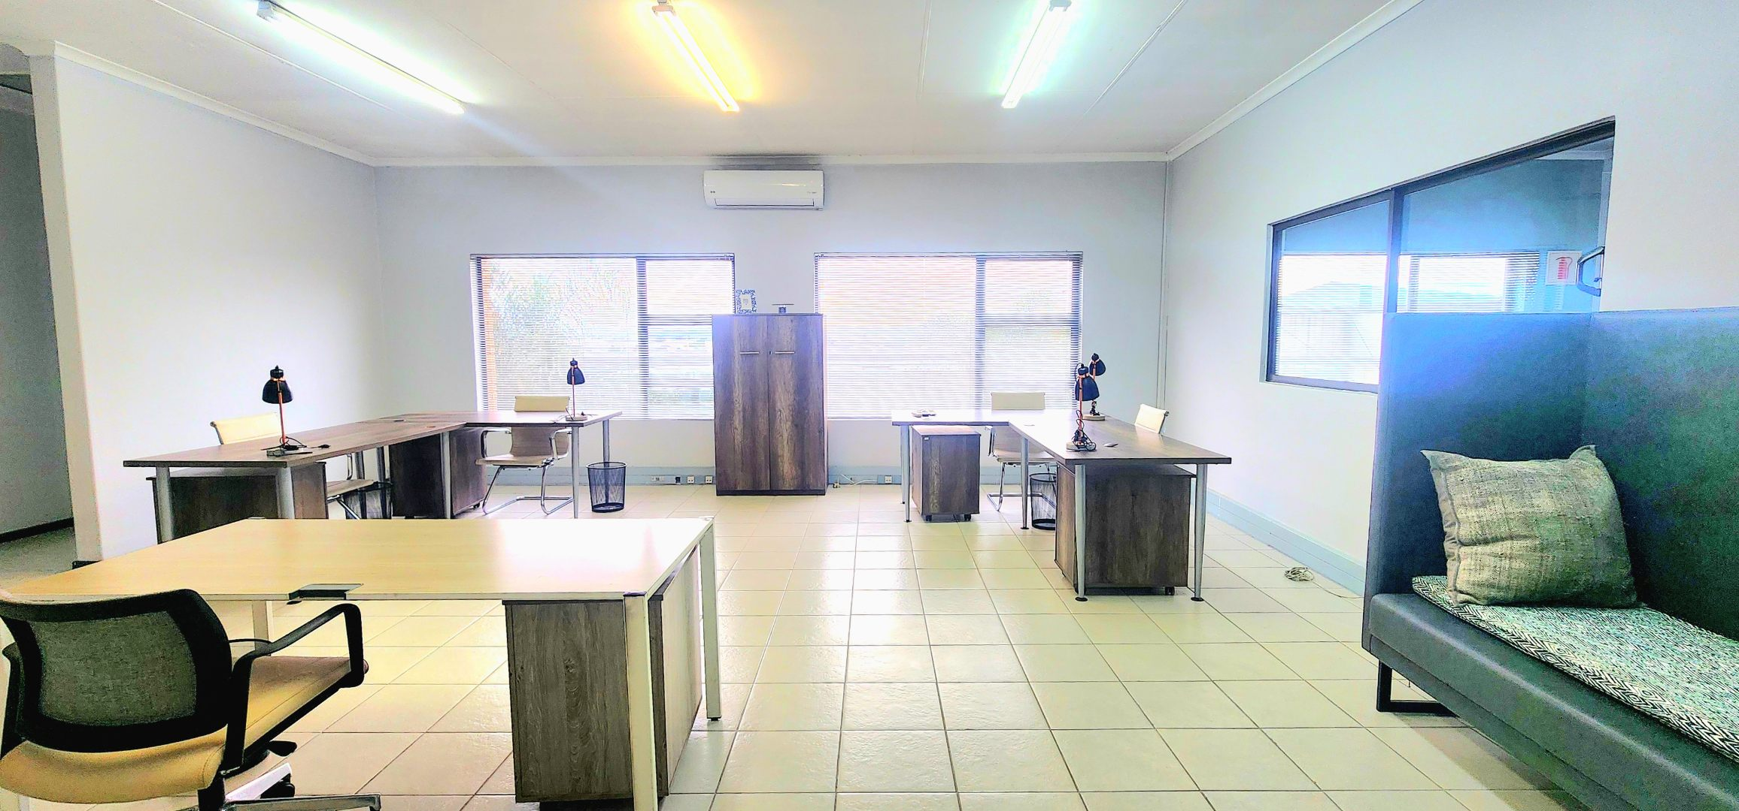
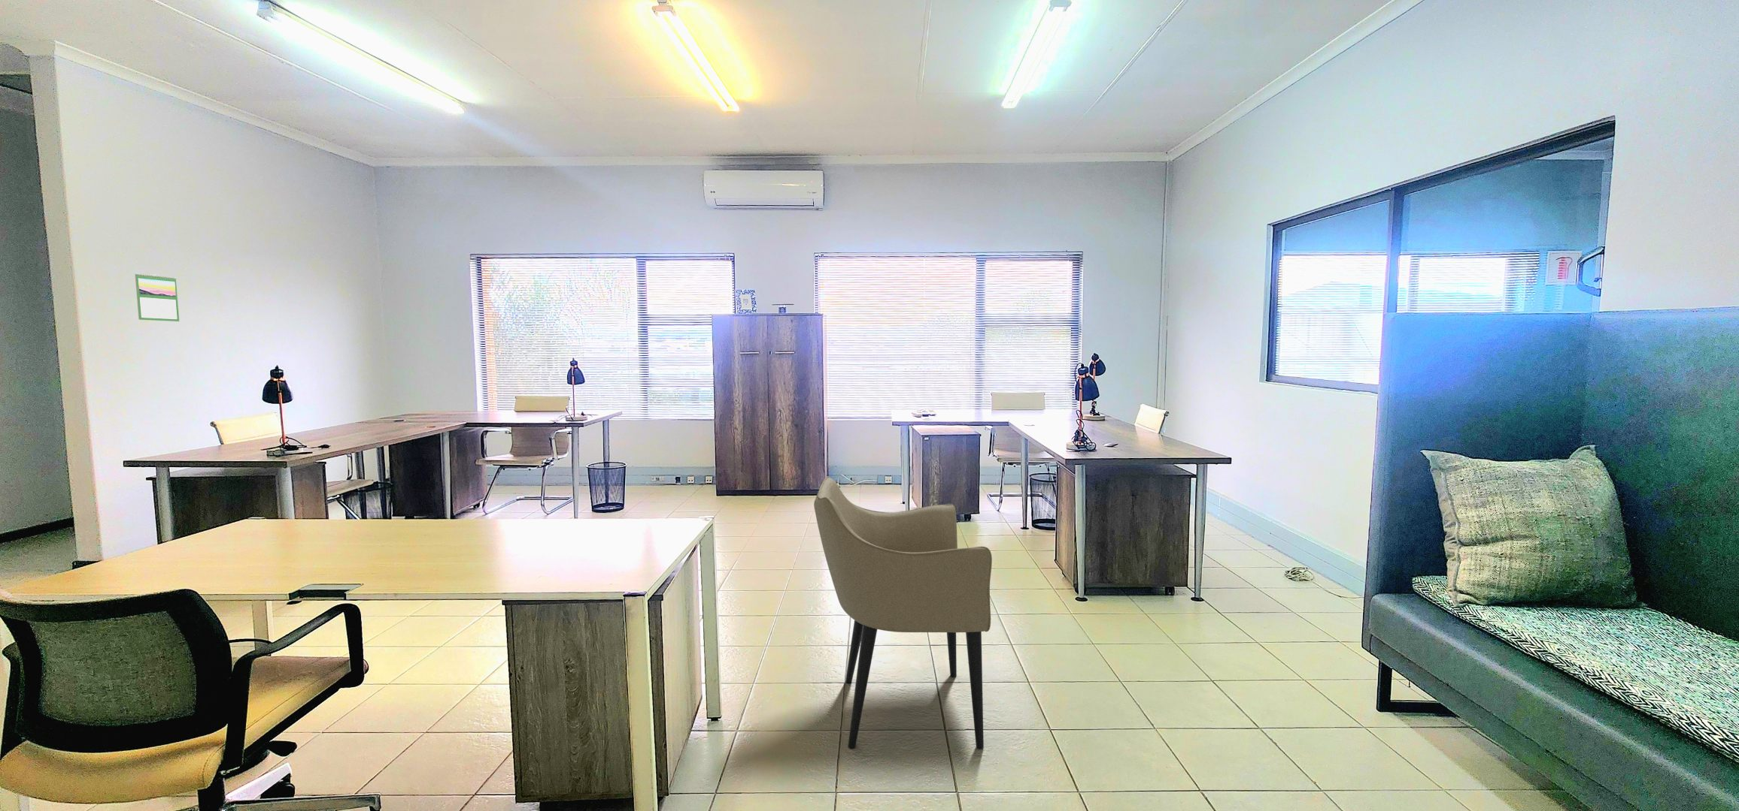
+ calendar (157, 297)
+ armchair (894, 598)
